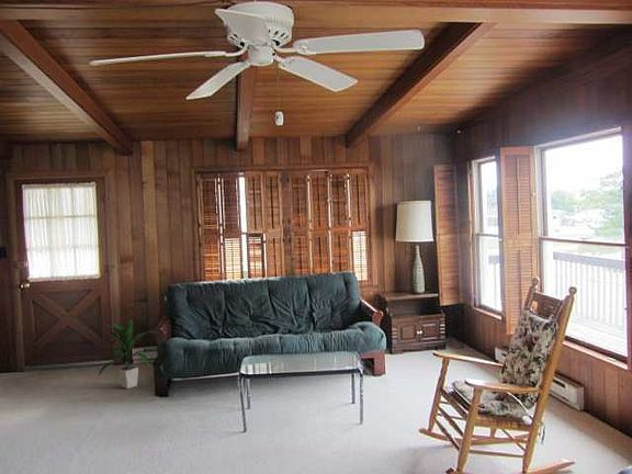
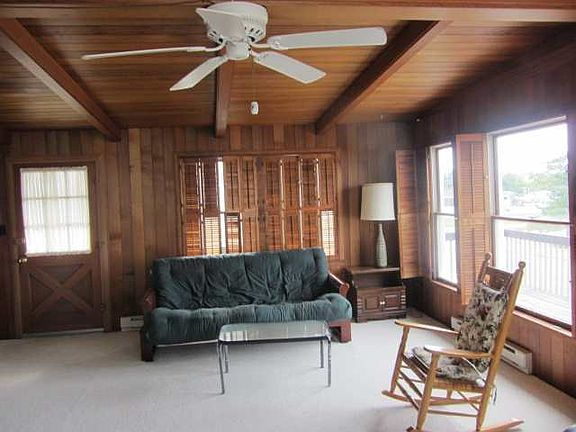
- indoor plant (124, 352)
